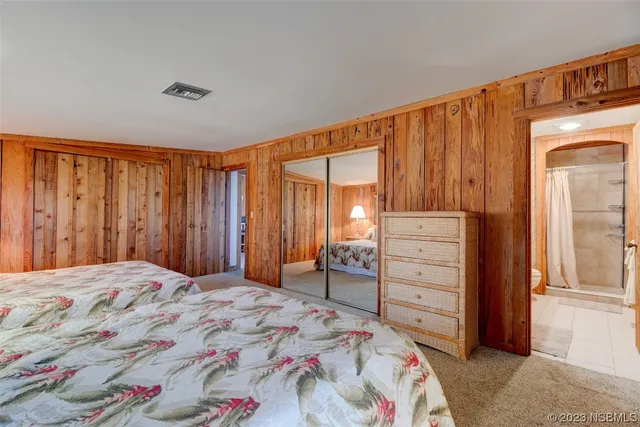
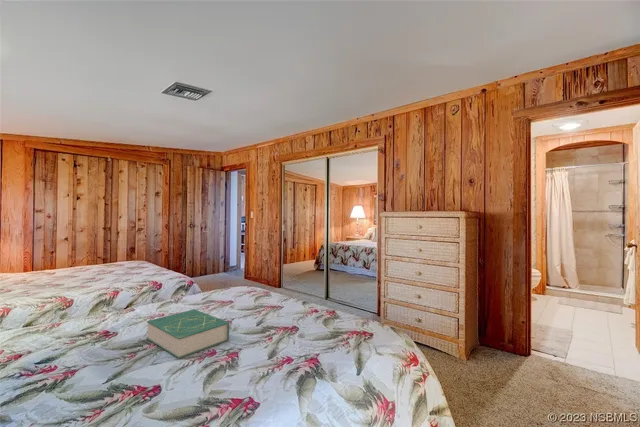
+ book (187, 330)
